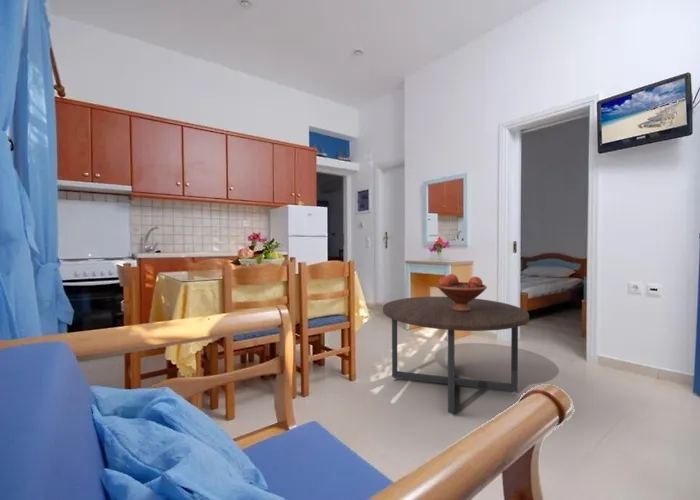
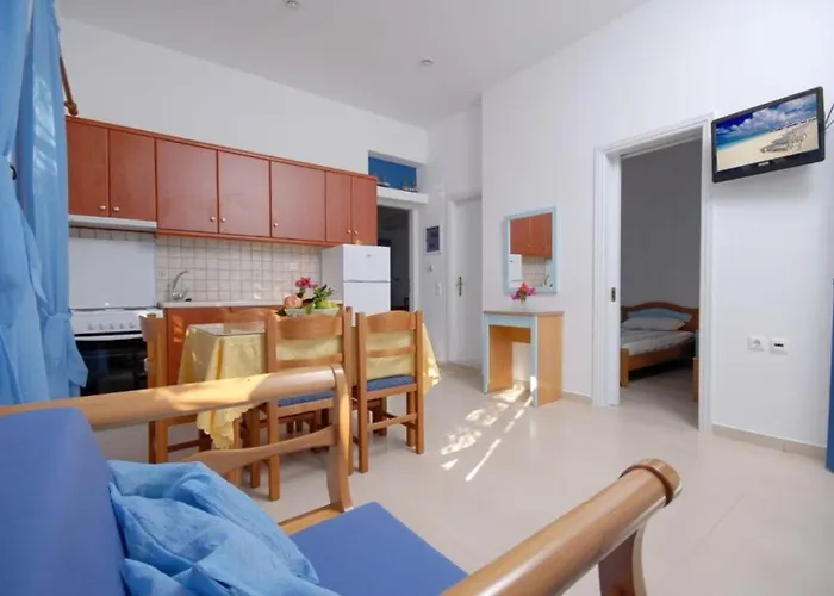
- coffee table (451, 347)
- fruit bowl (461, 292)
